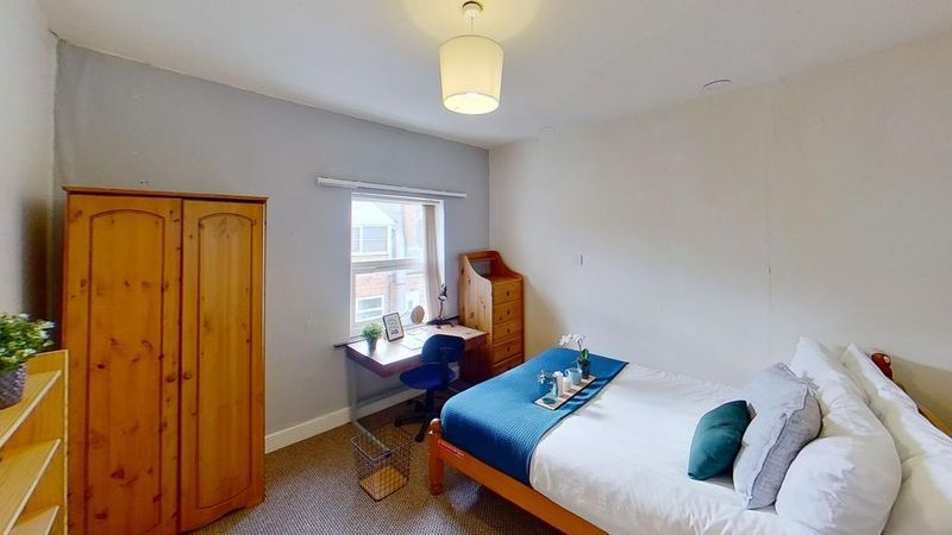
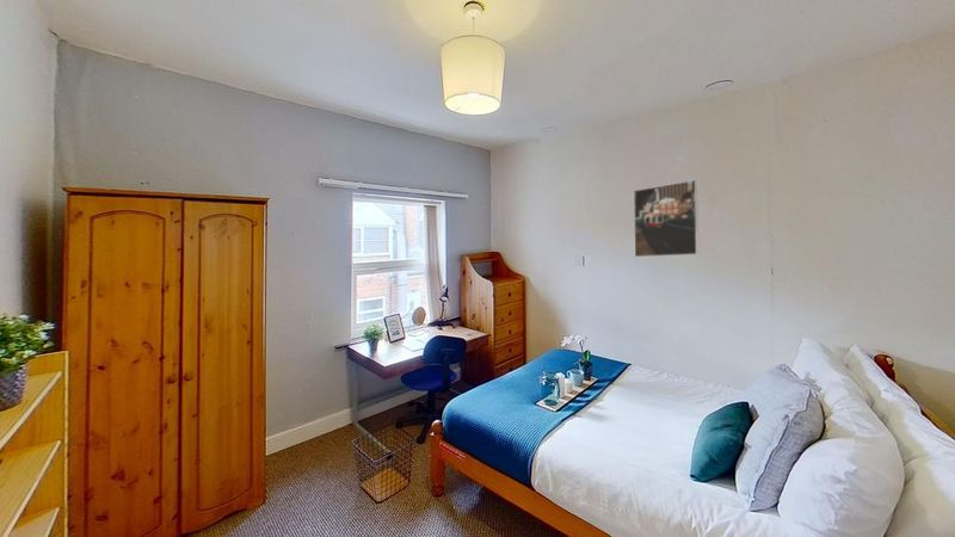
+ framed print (664, 221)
